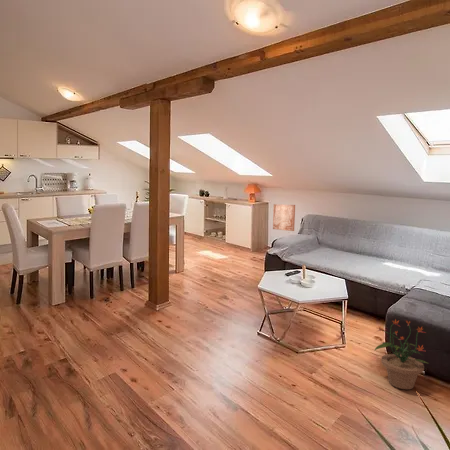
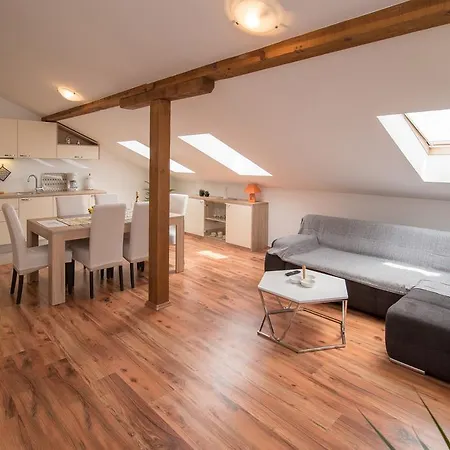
- potted plant (402, 352)
- wall art (283, 217)
